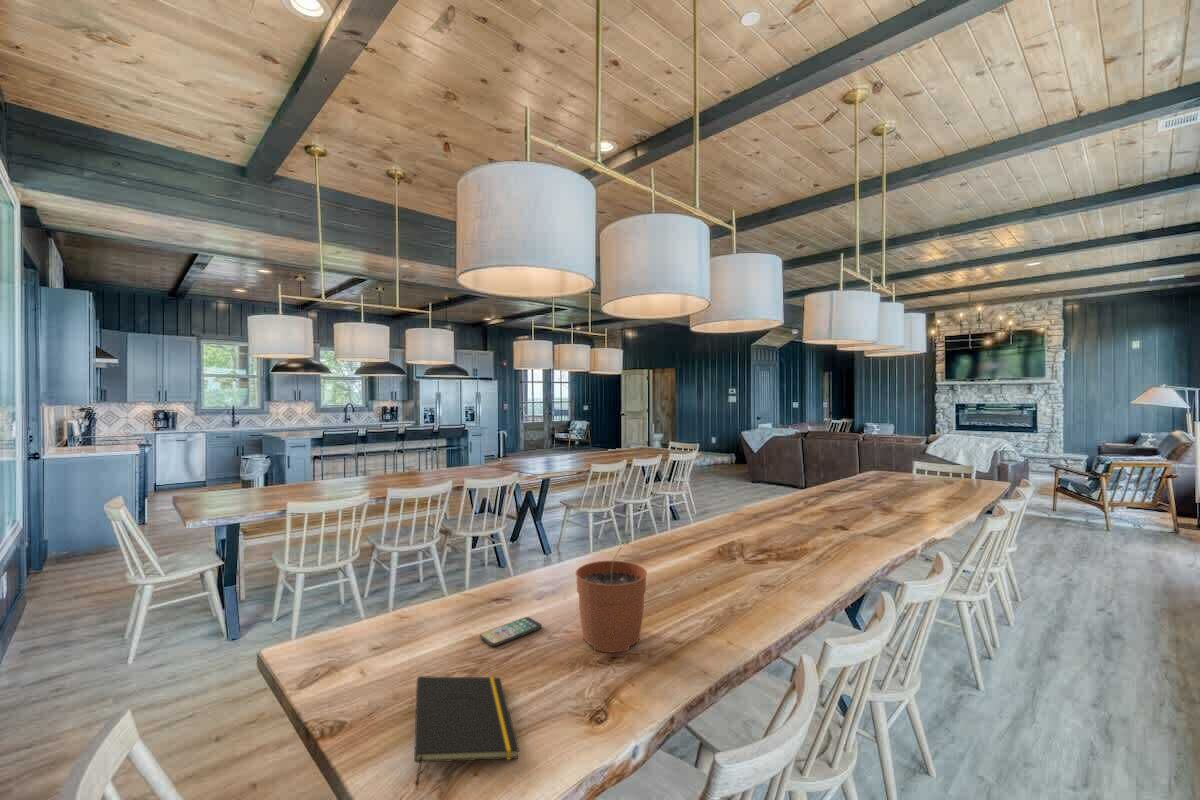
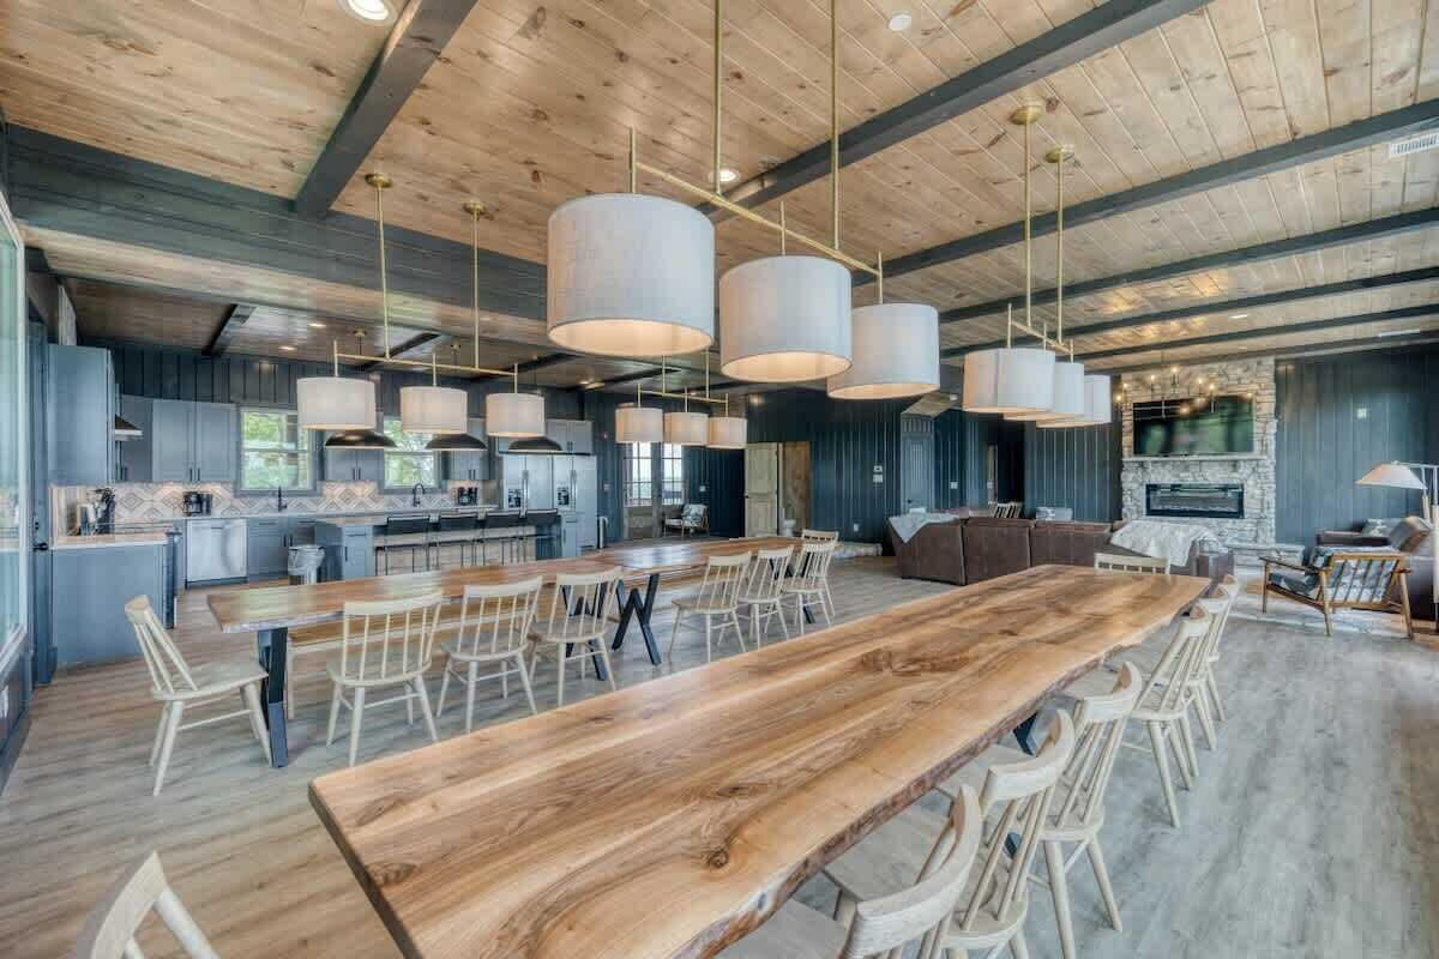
- notepad (463, 713)
- plant pot (611, 588)
- smartphone (511, 630)
